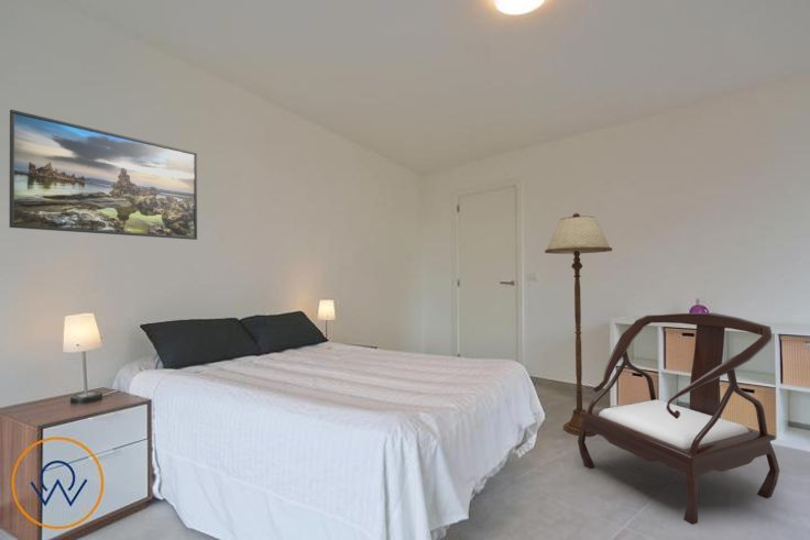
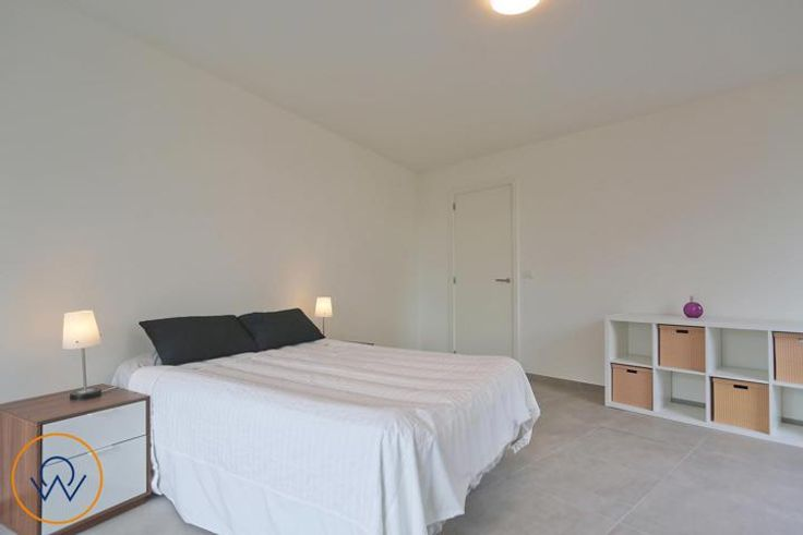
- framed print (117, 184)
- armchair (672, 397)
- floor lamp (578, 321)
